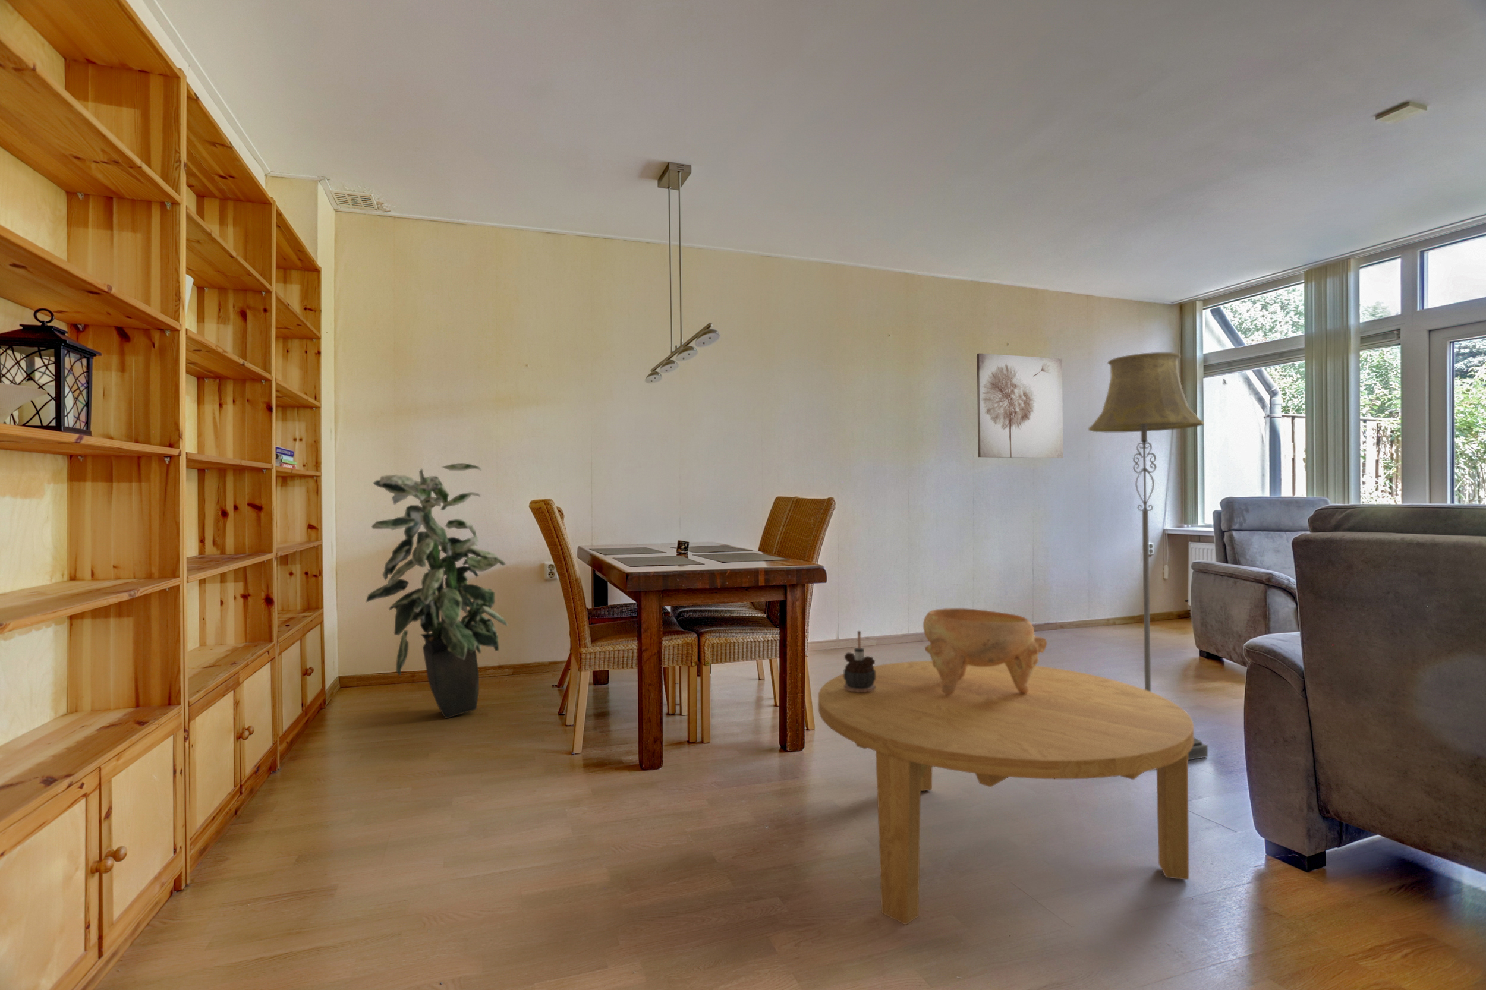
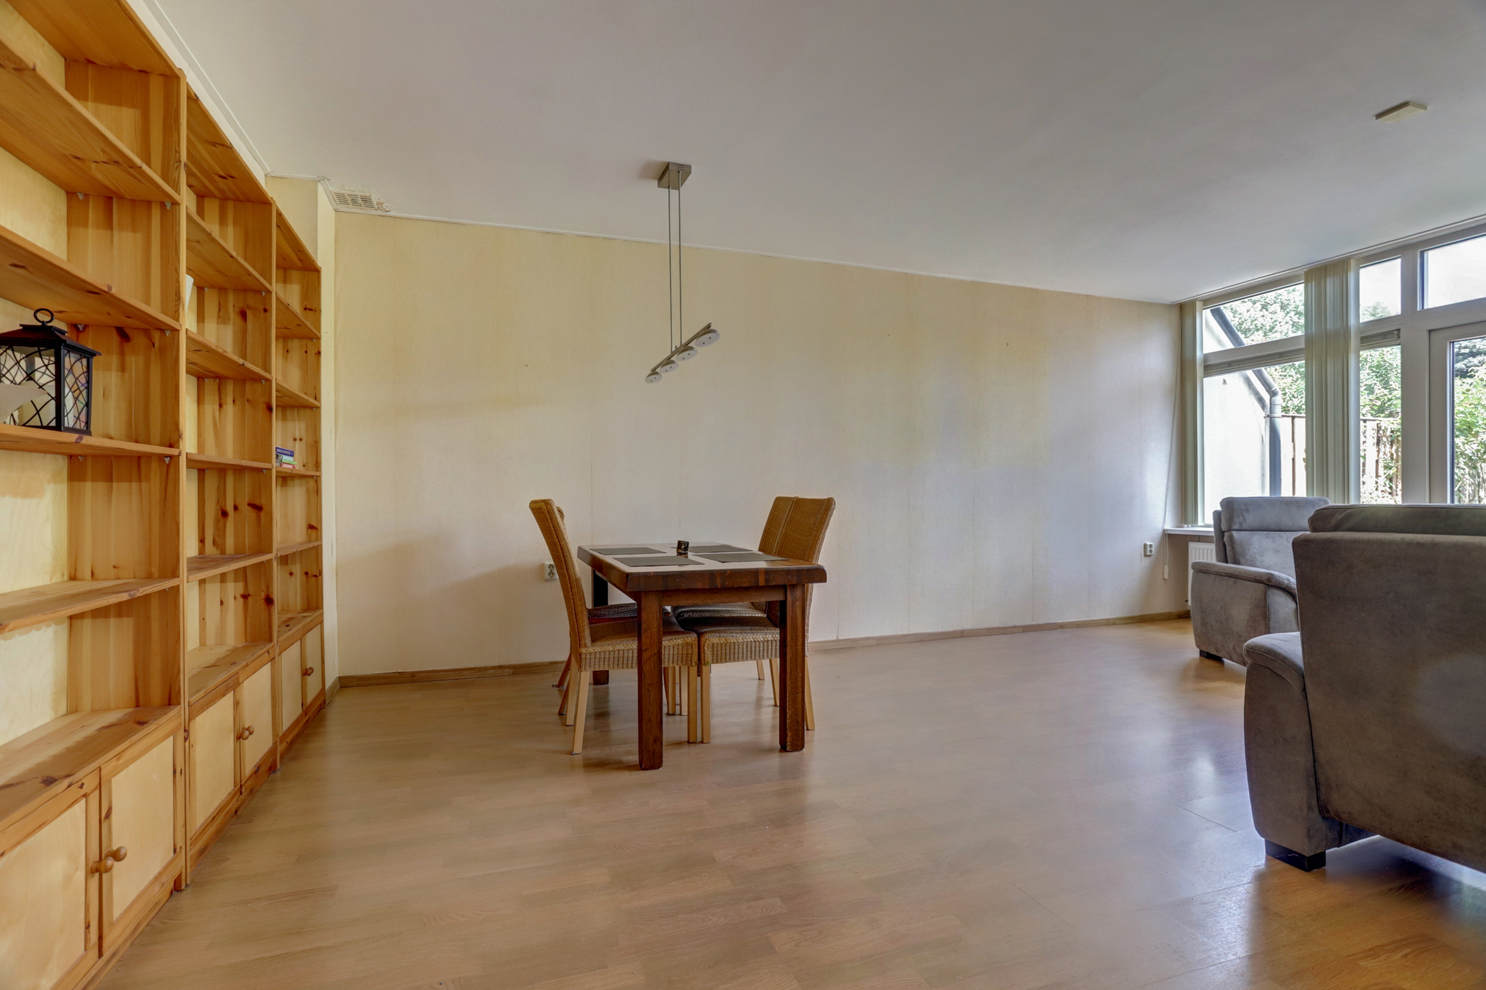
- floor lamp (1146, 554)
- coffee table (991, 775)
- indoor plant (445, 590)
- wall art (1021, 407)
- decorative bowl (980, 651)
- candle (858, 660)
